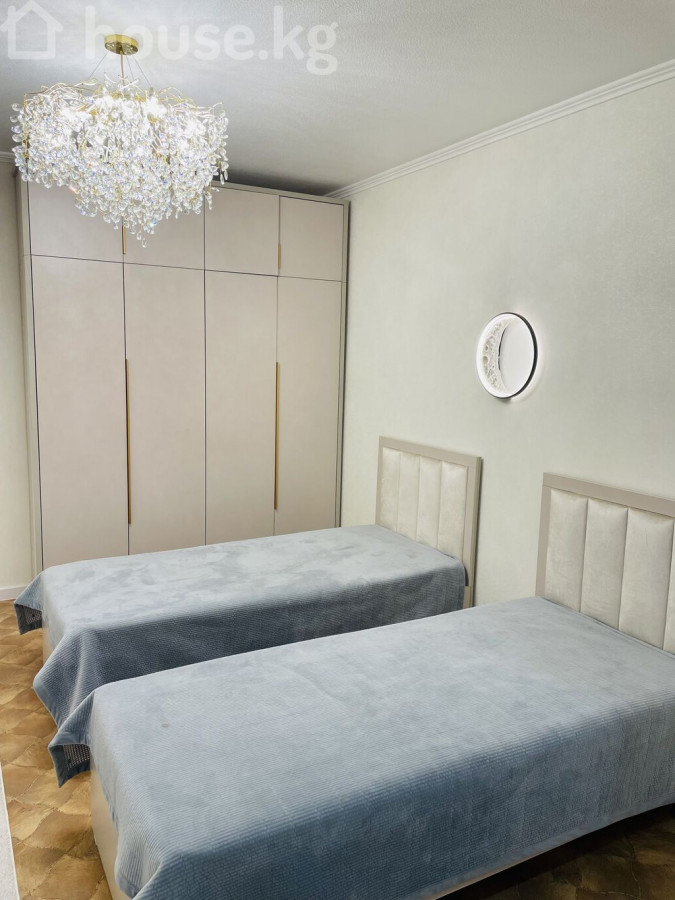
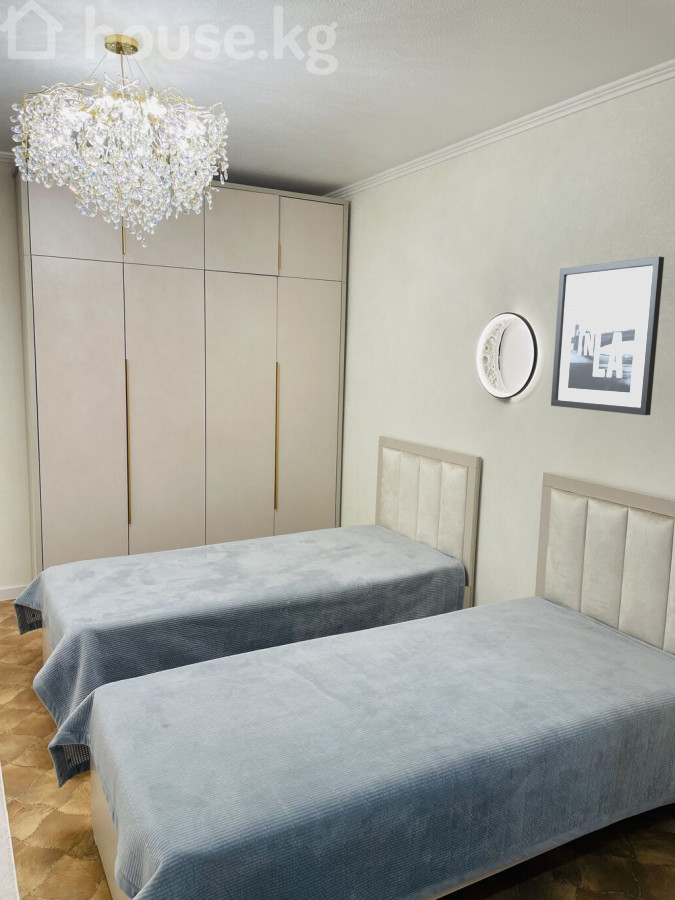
+ wall art (602, 337)
